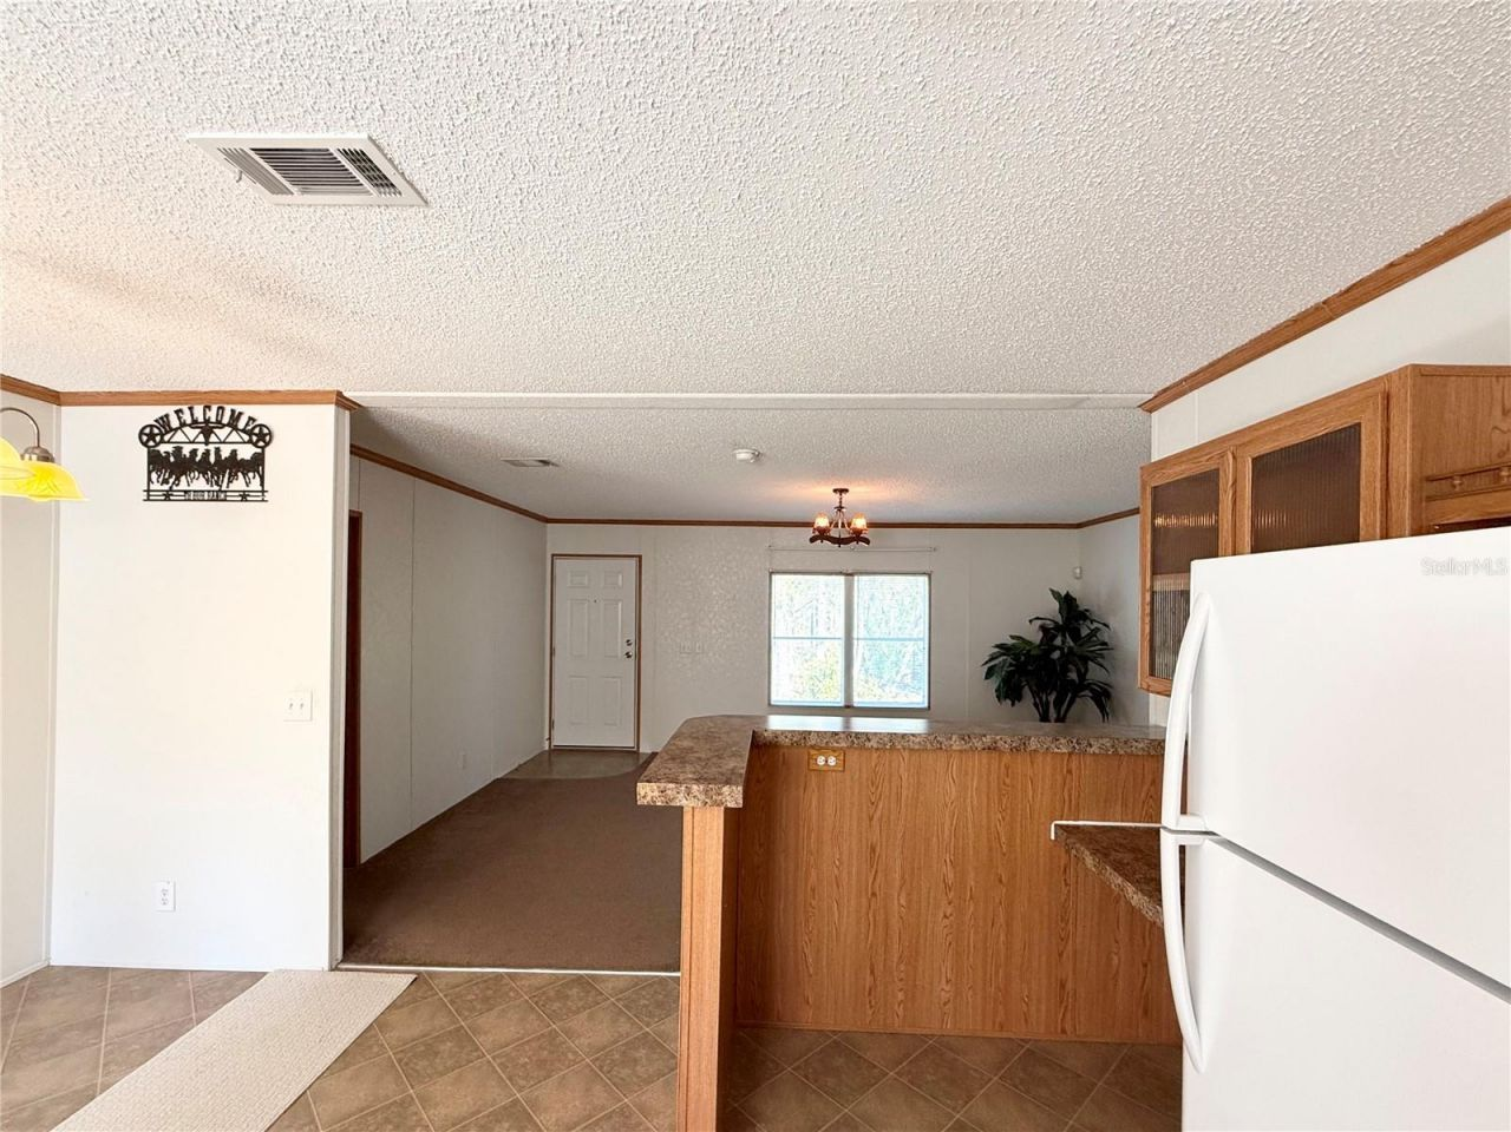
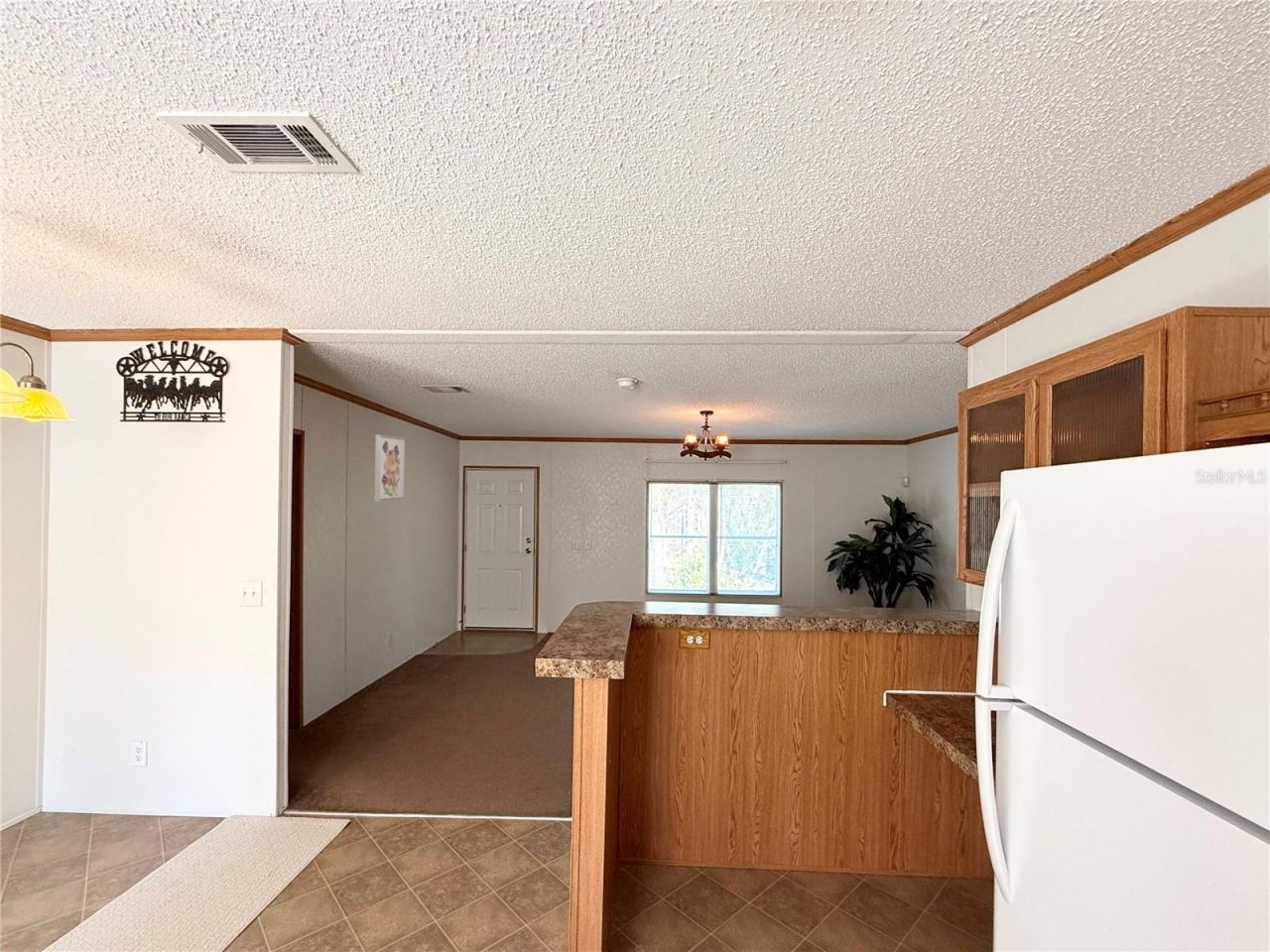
+ wall art (390, 468)
